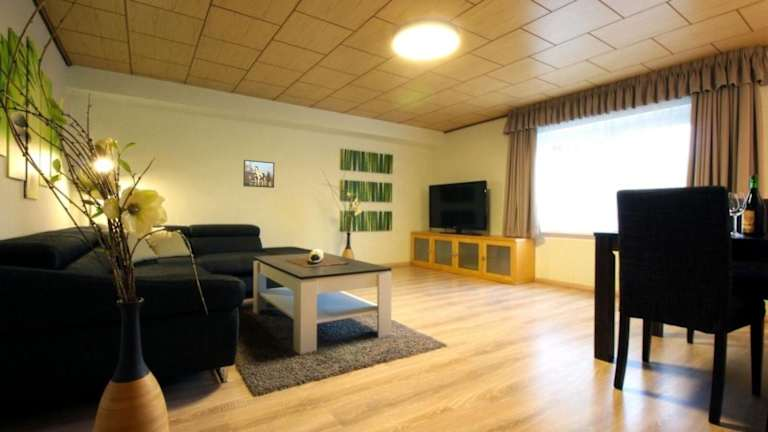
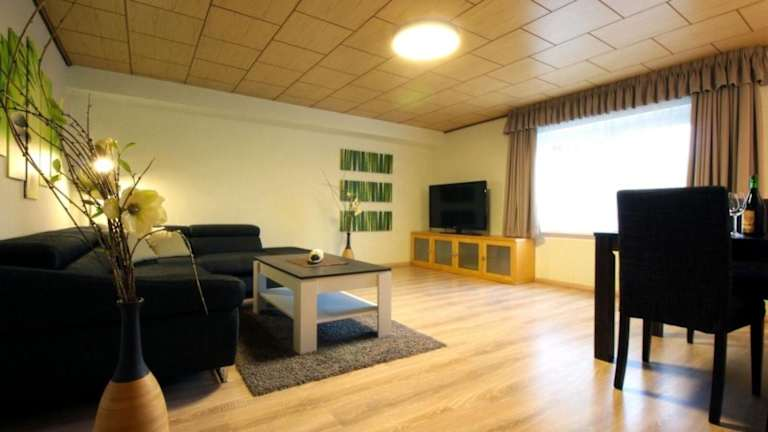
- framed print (259, 174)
